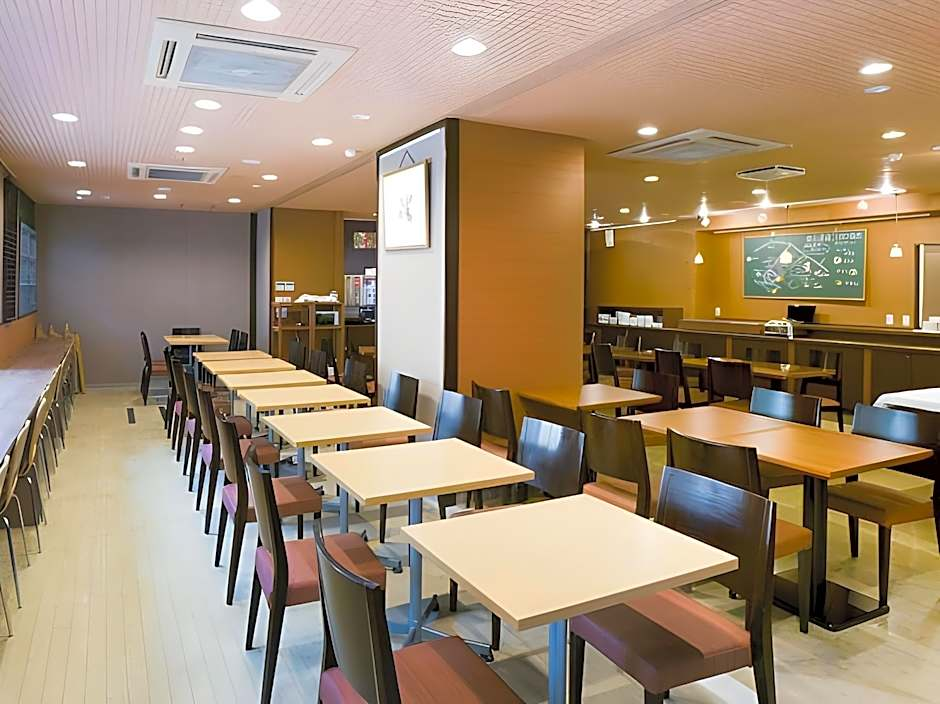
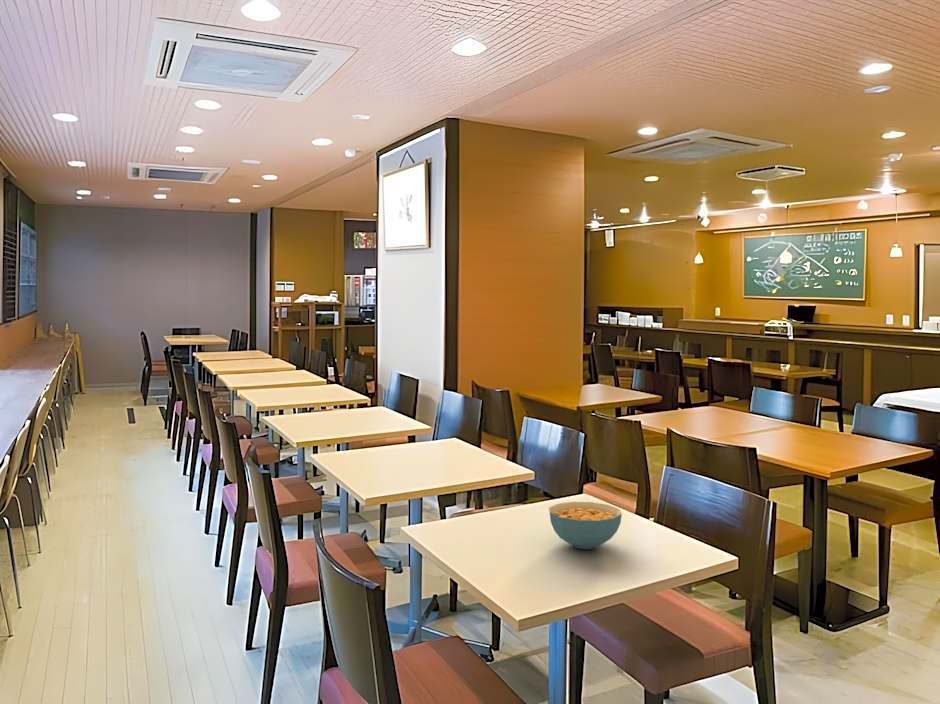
+ cereal bowl (584, 528)
